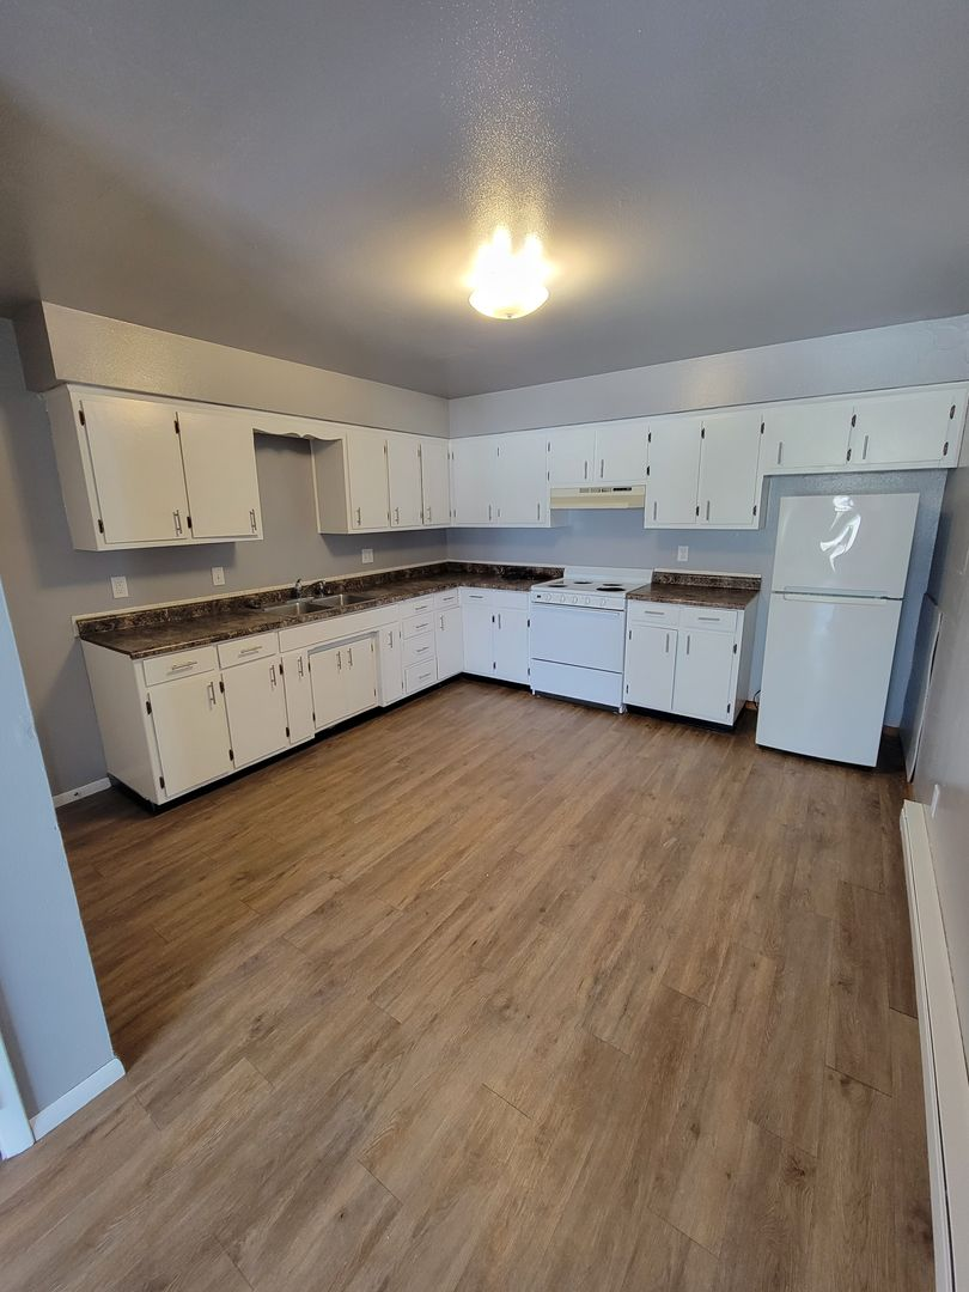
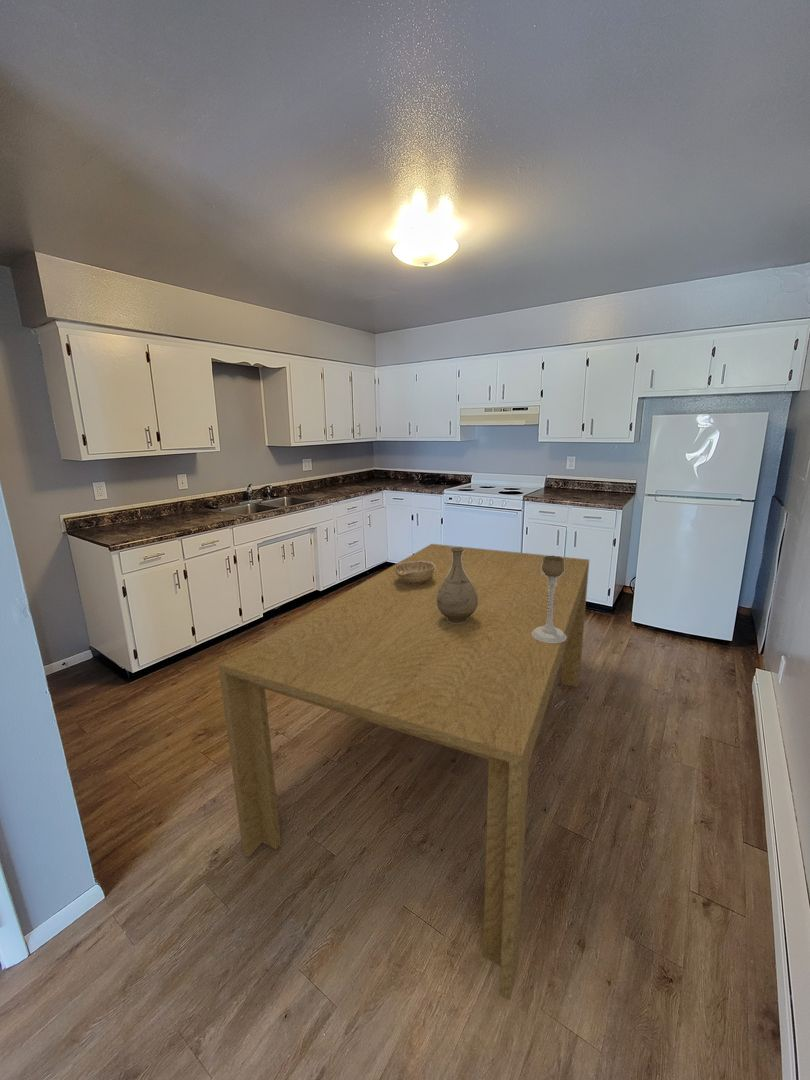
+ decorative bowl (414, 573)
+ candle holder (551, 597)
+ dining table (454, 674)
+ vase (457, 584)
